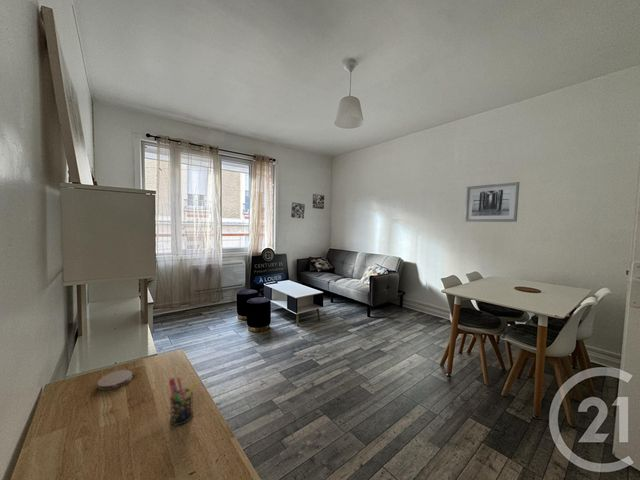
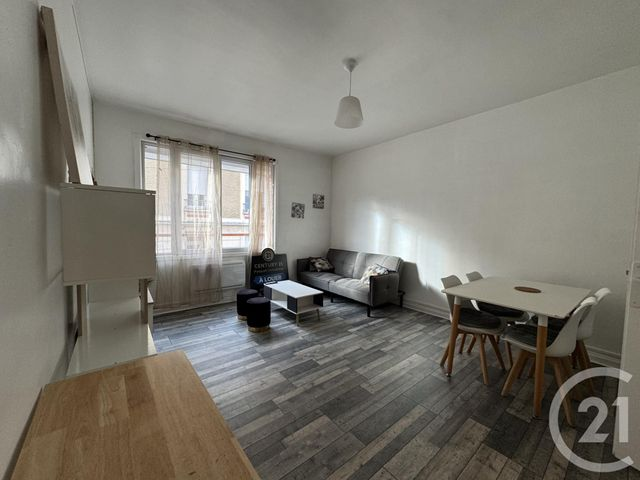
- coaster (115, 379)
- pen holder (179, 399)
- wall art (490, 203)
